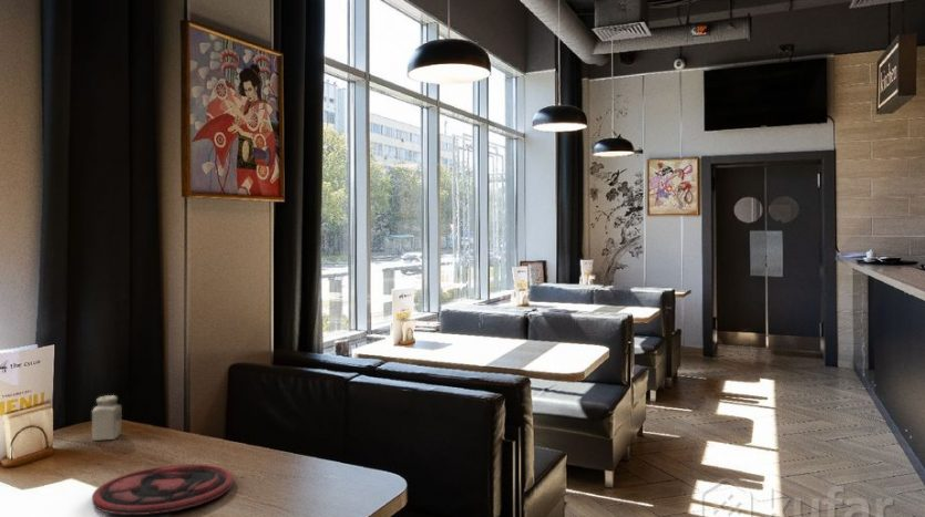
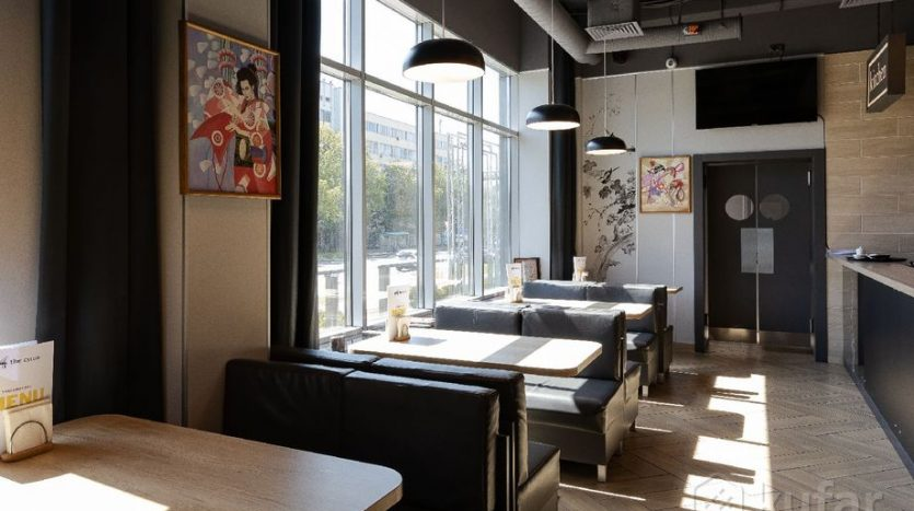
- salt shaker (106, 416)
- plate (165, 486)
